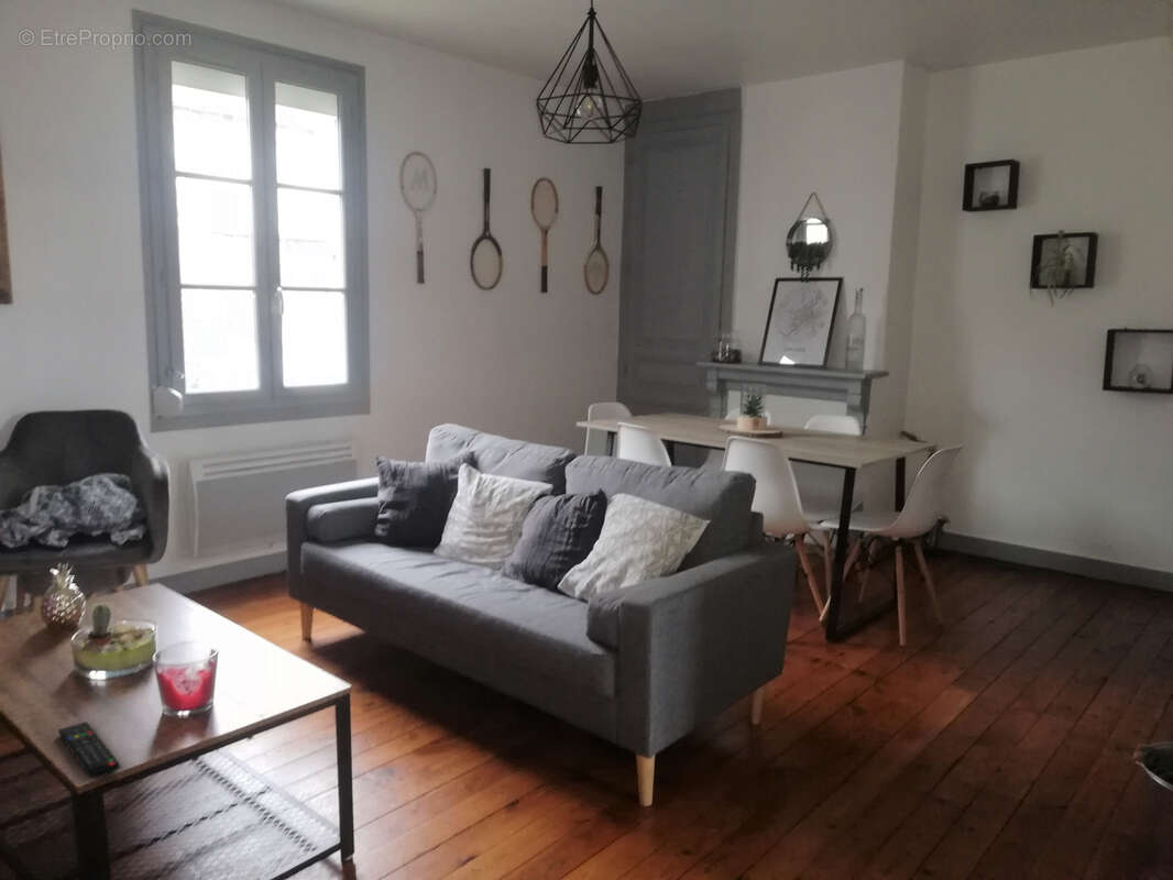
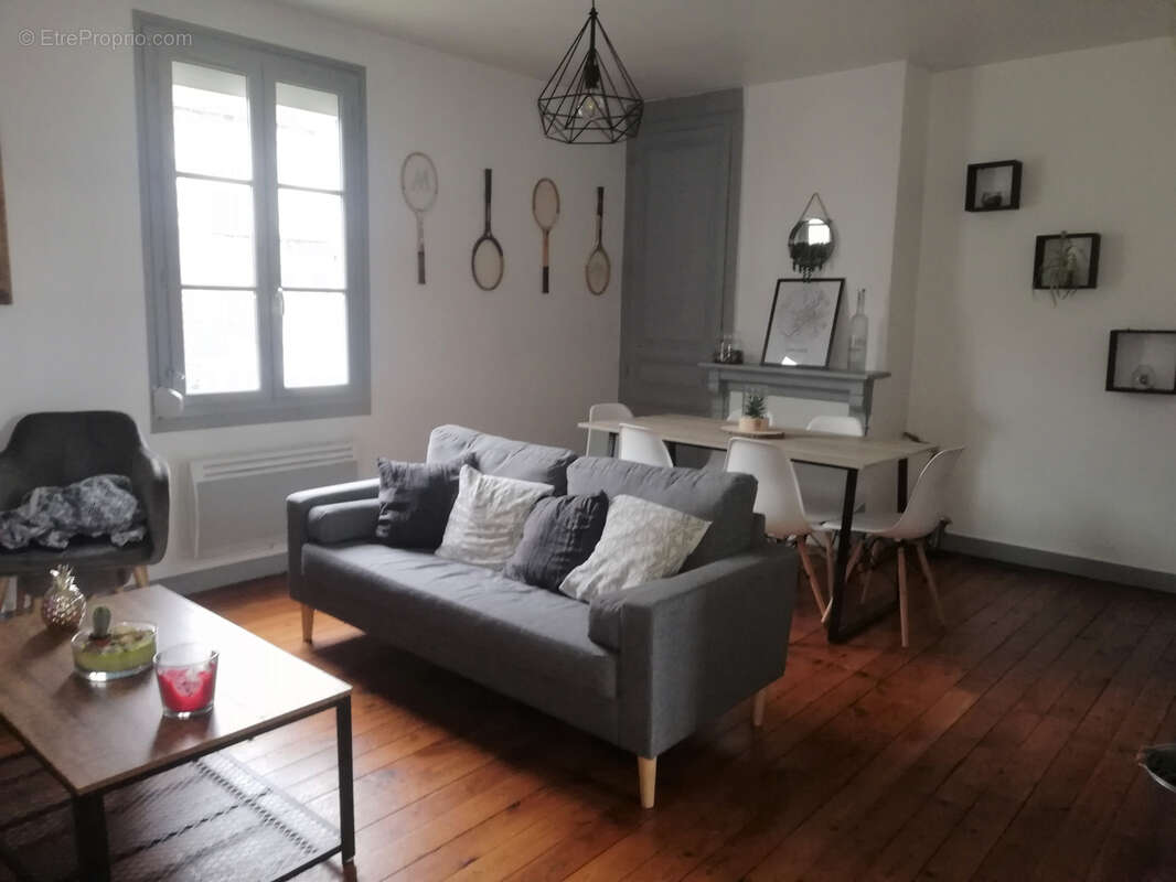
- remote control (88, 749)
